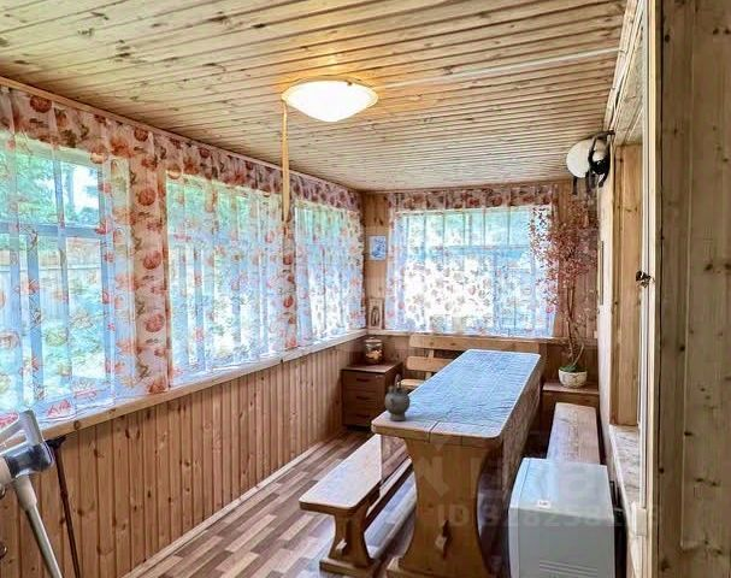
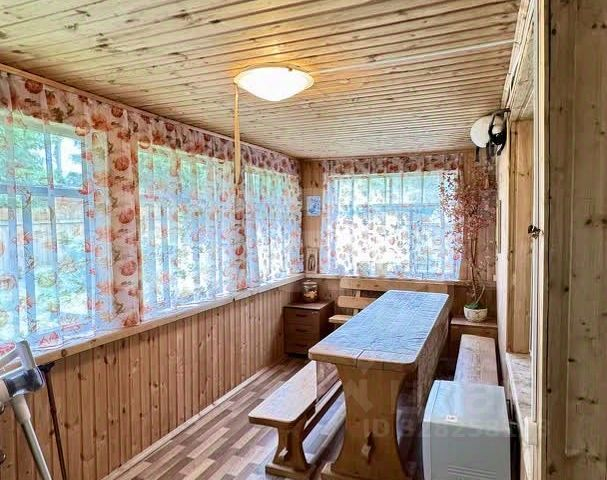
- teapot (396, 397)
